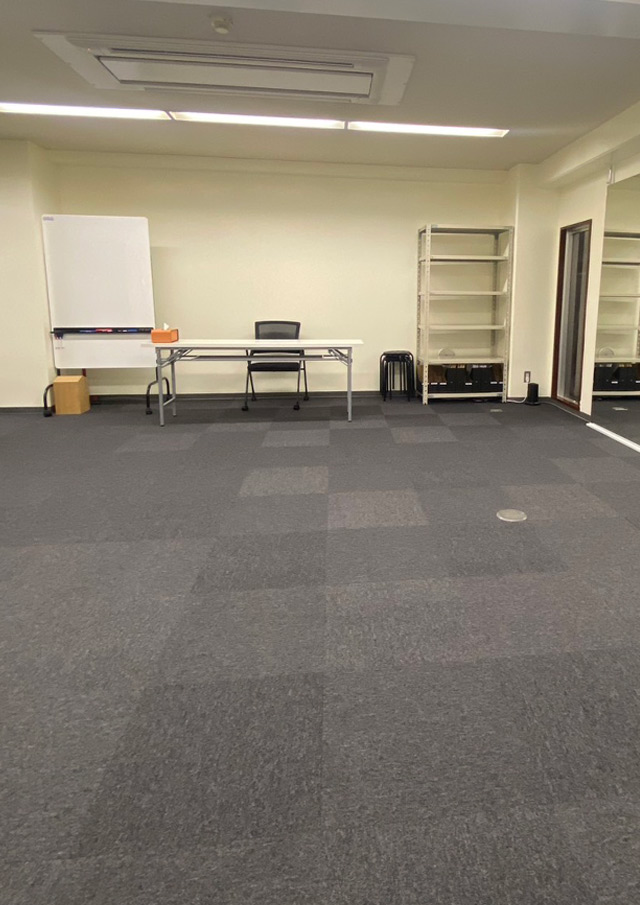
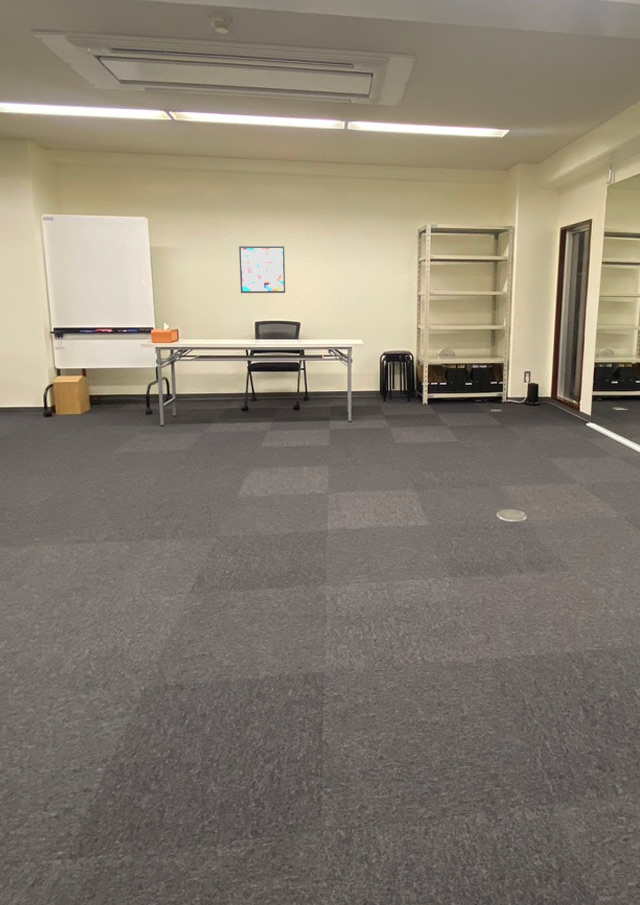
+ wall art (262, 269)
